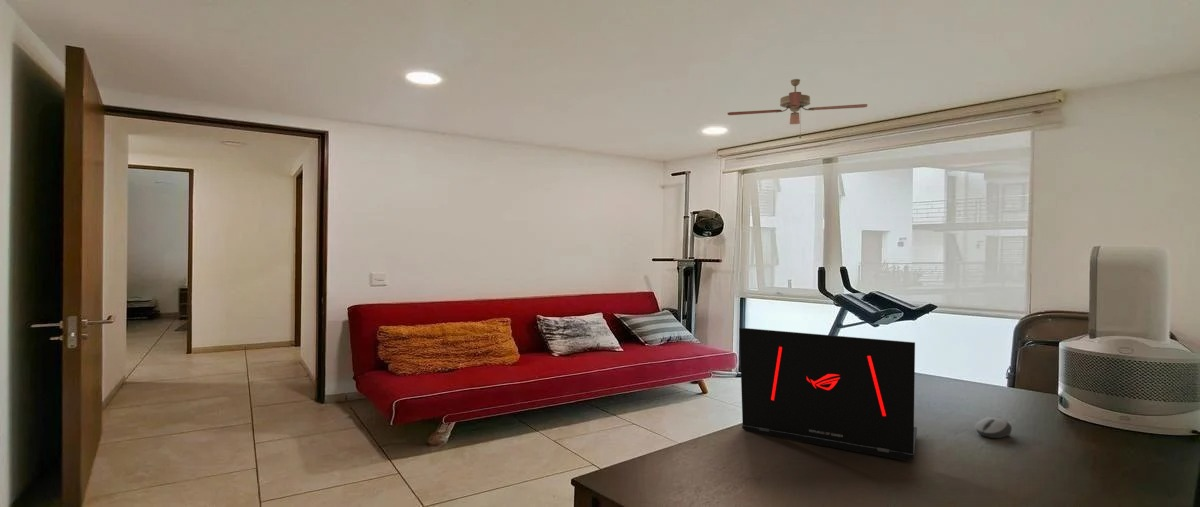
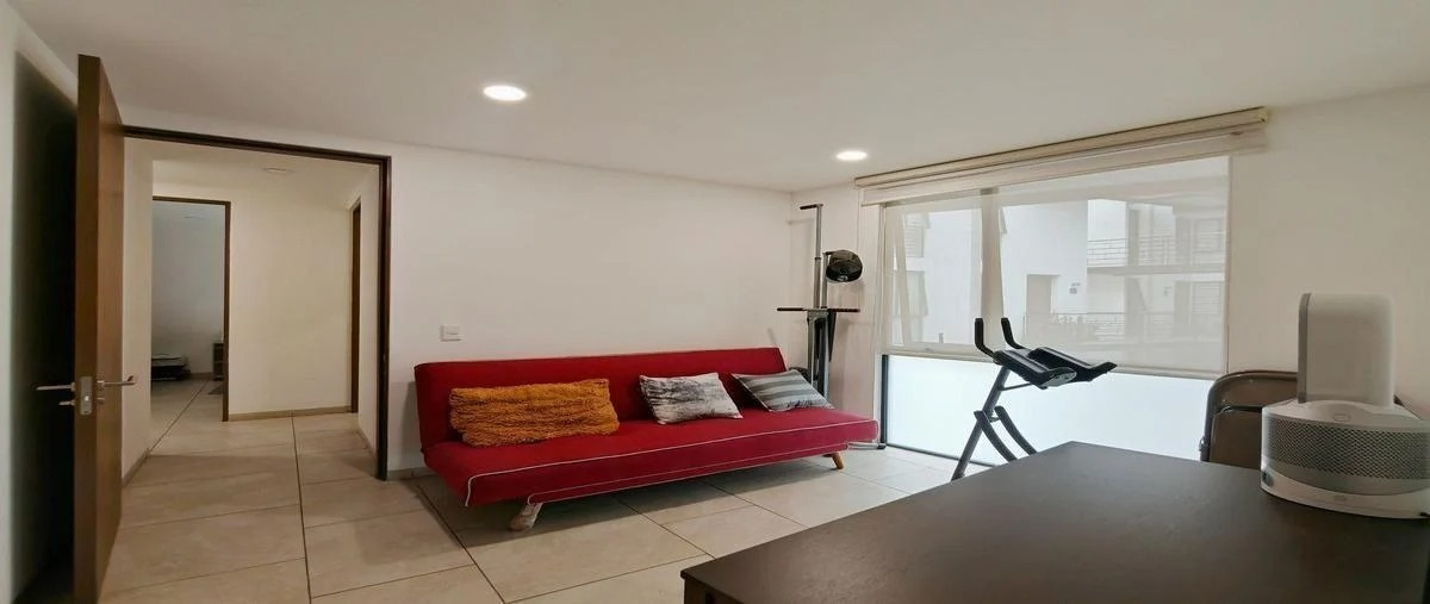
- ceiling fan (794, 109)
- computer mouse (993, 426)
- laptop (829, 381)
